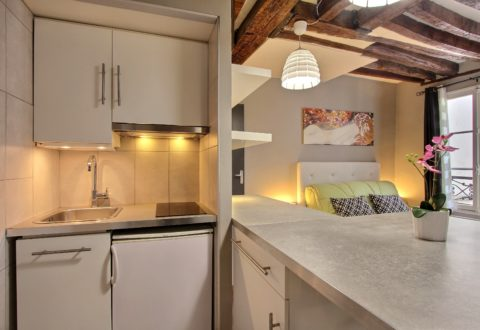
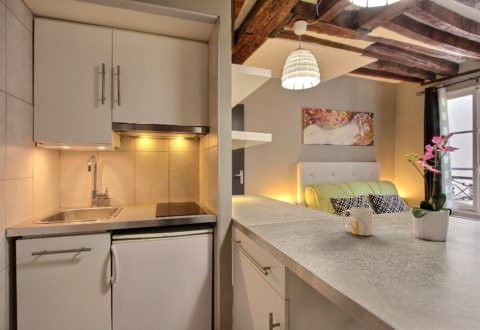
+ mug (357, 220)
